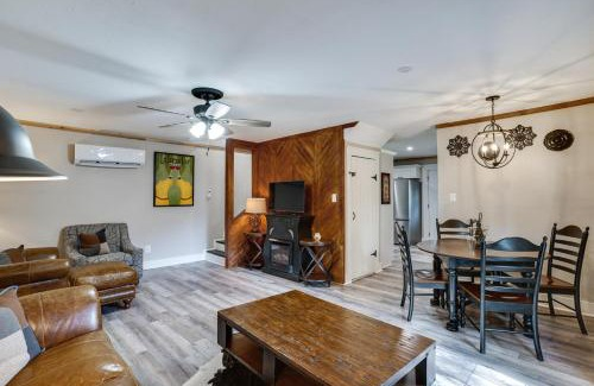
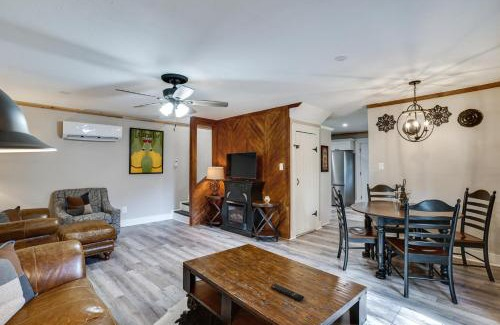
+ remote control (286, 292)
